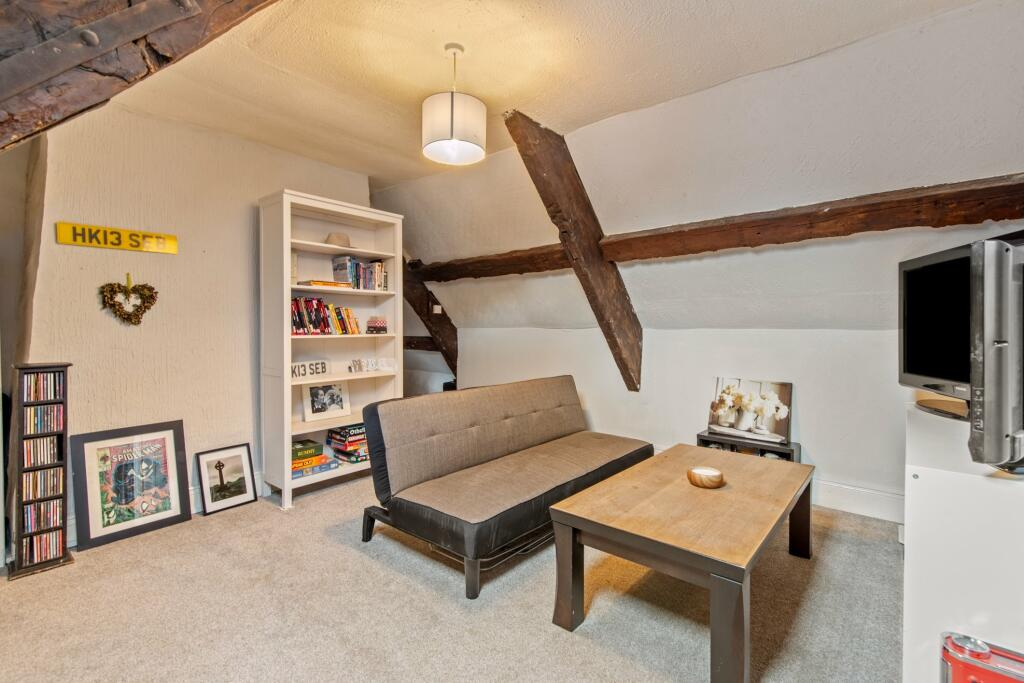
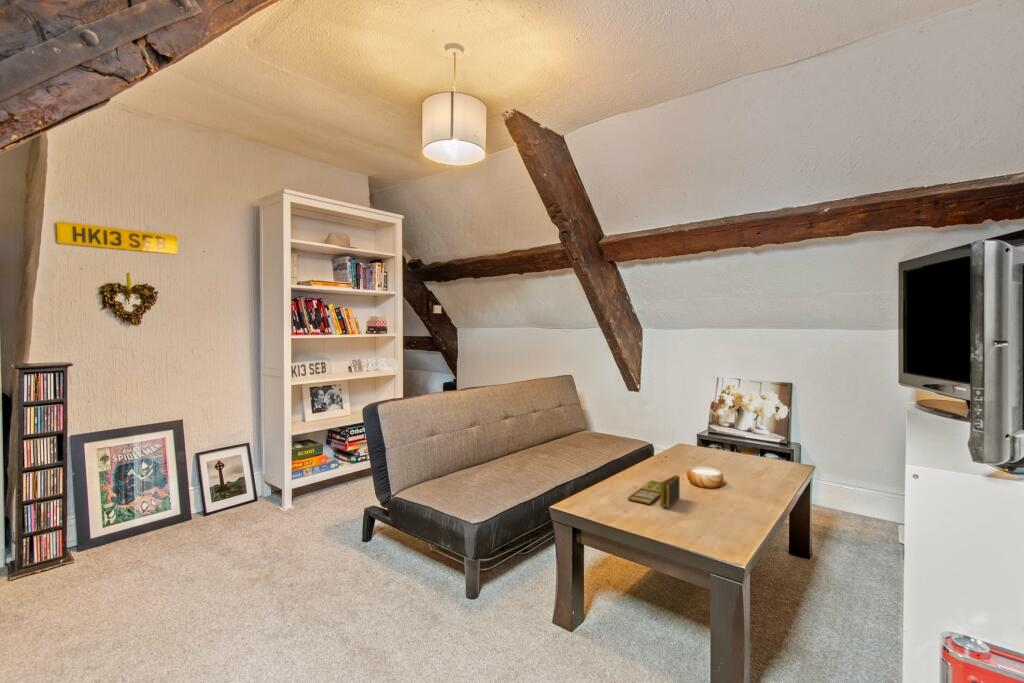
+ board game (659, 483)
